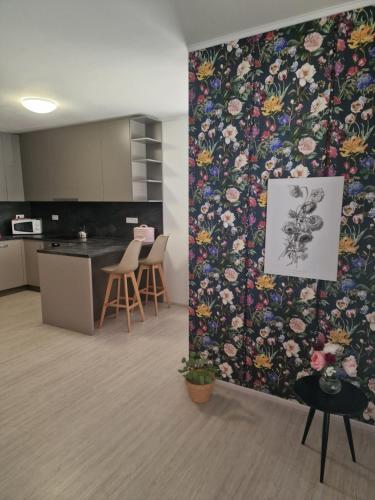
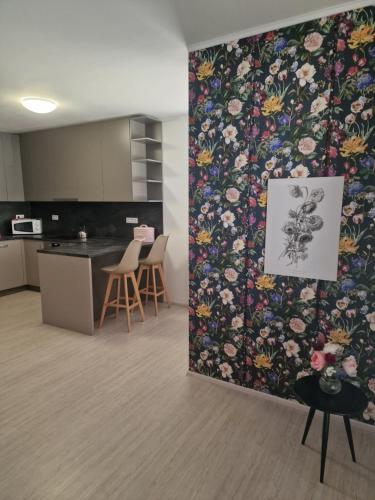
- potted plant (203, 378)
